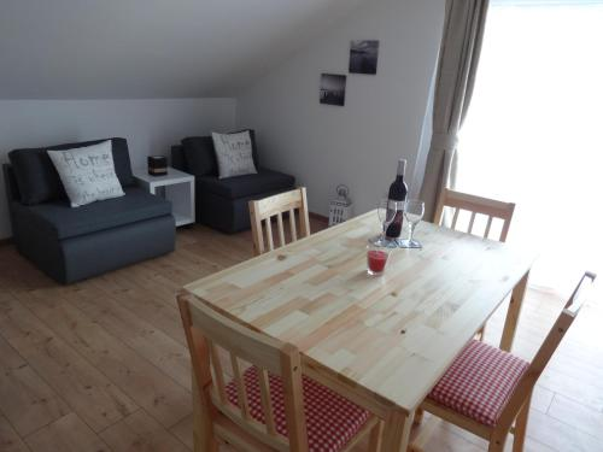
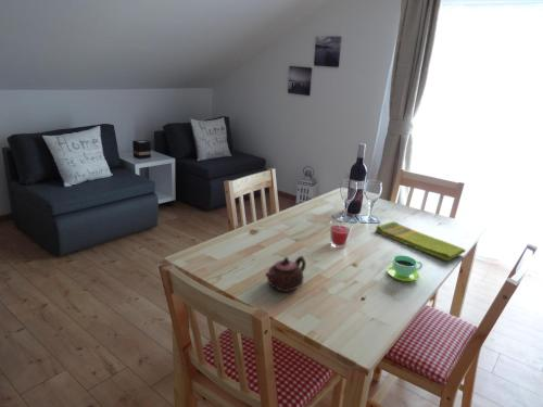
+ dish towel (418, 238)
+ teapot (287, 270)
+ cup (404, 268)
